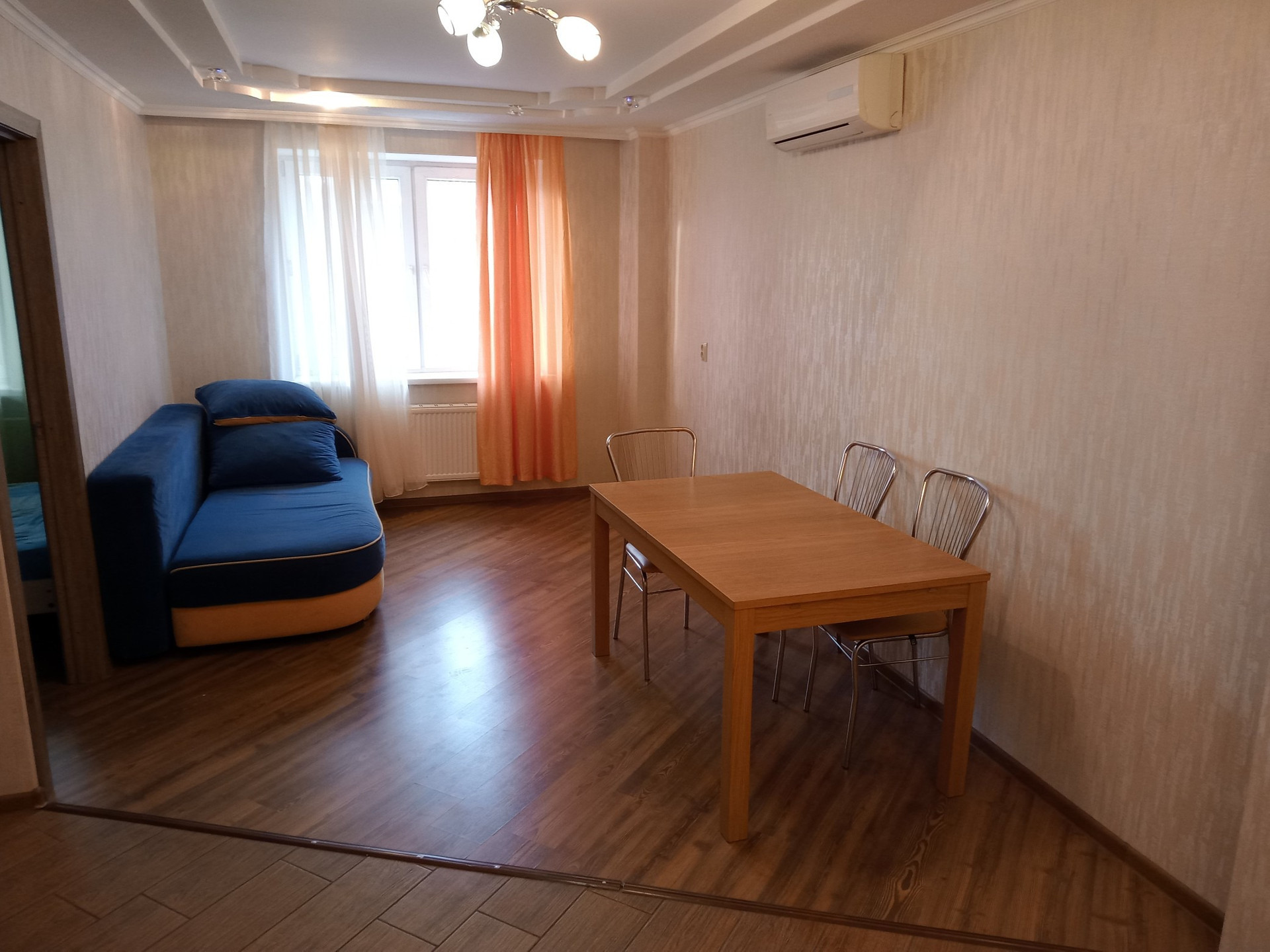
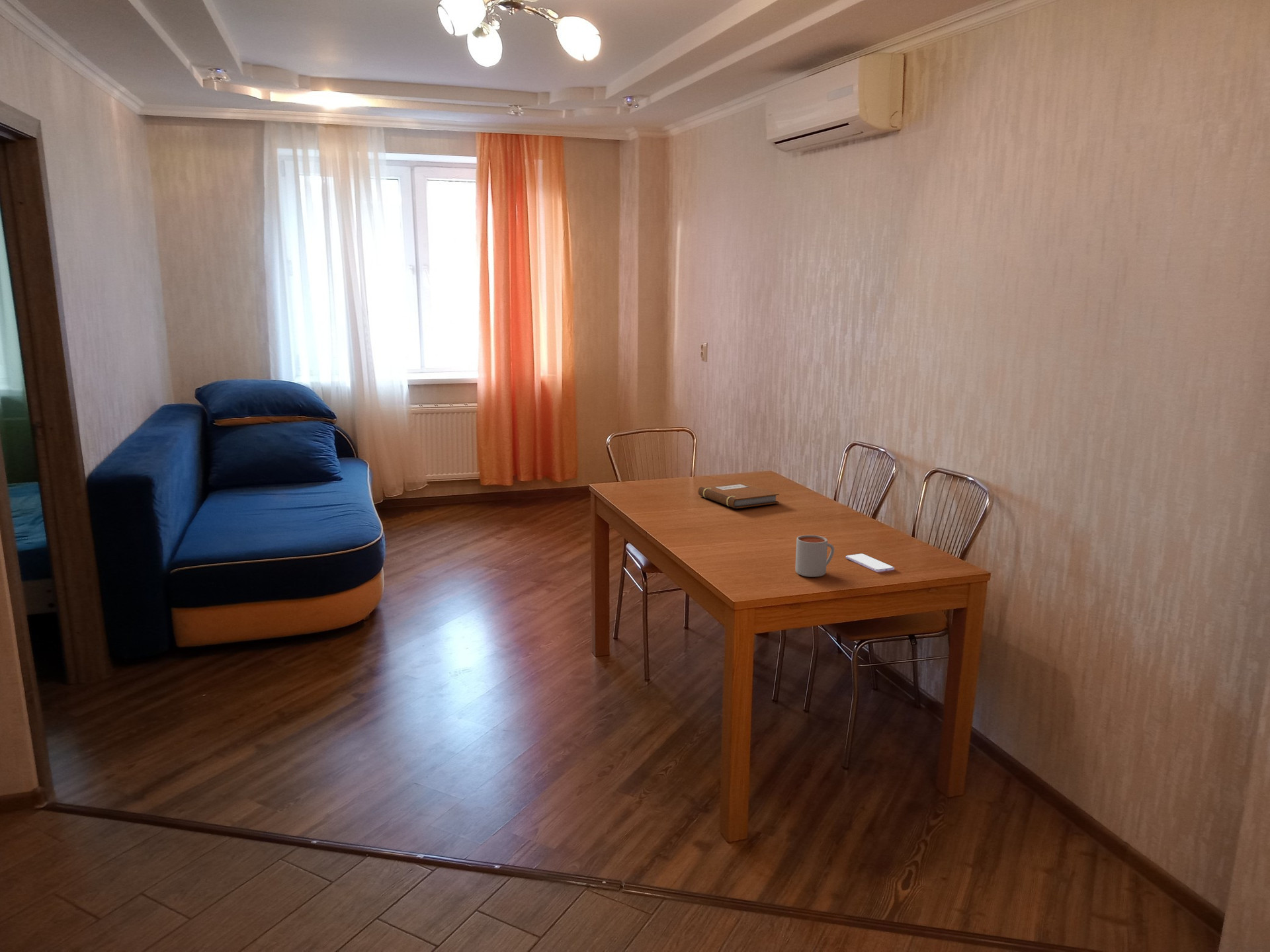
+ mug (816, 555)
+ notebook (736, 495)
+ smartphone (869, 562)
